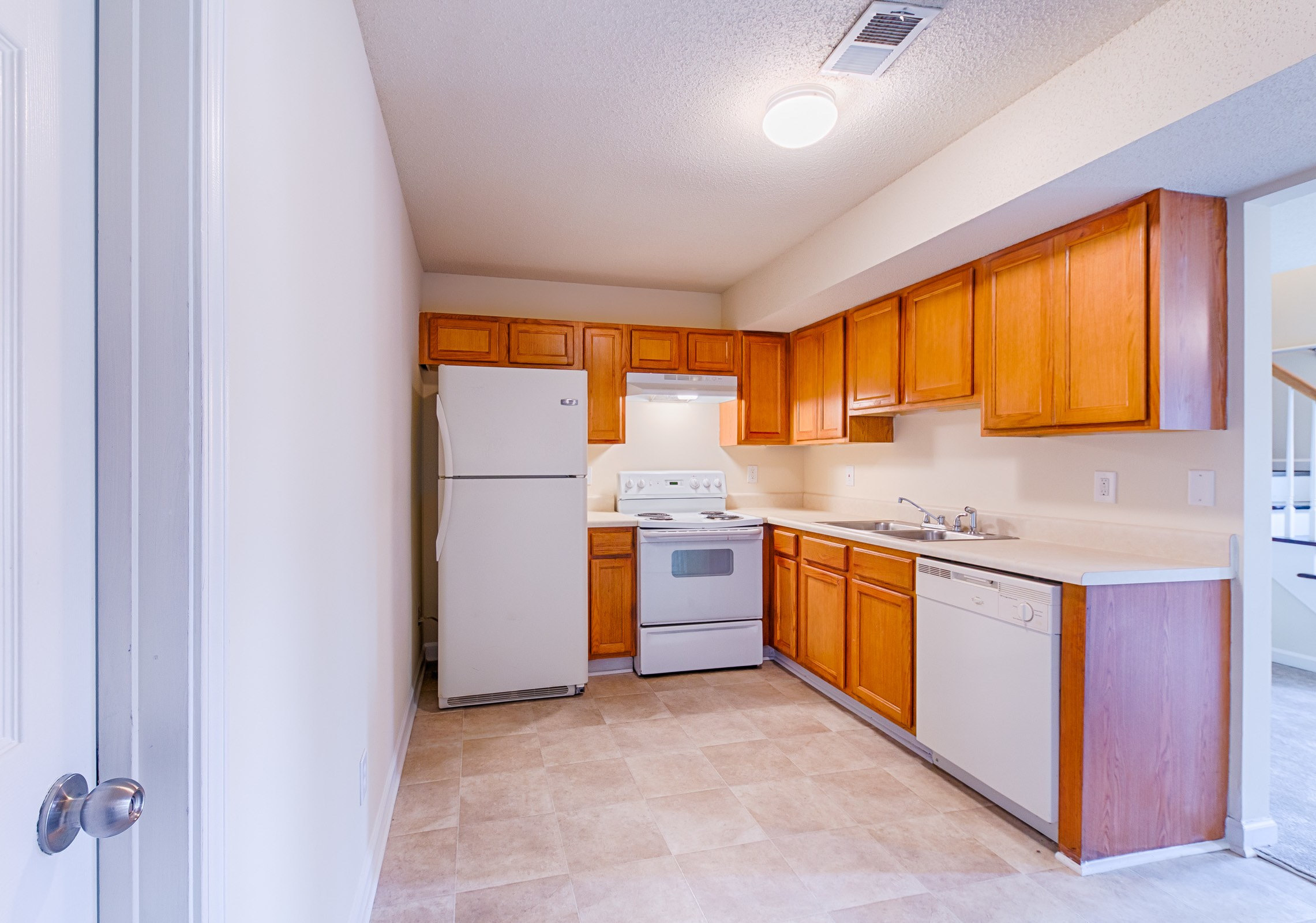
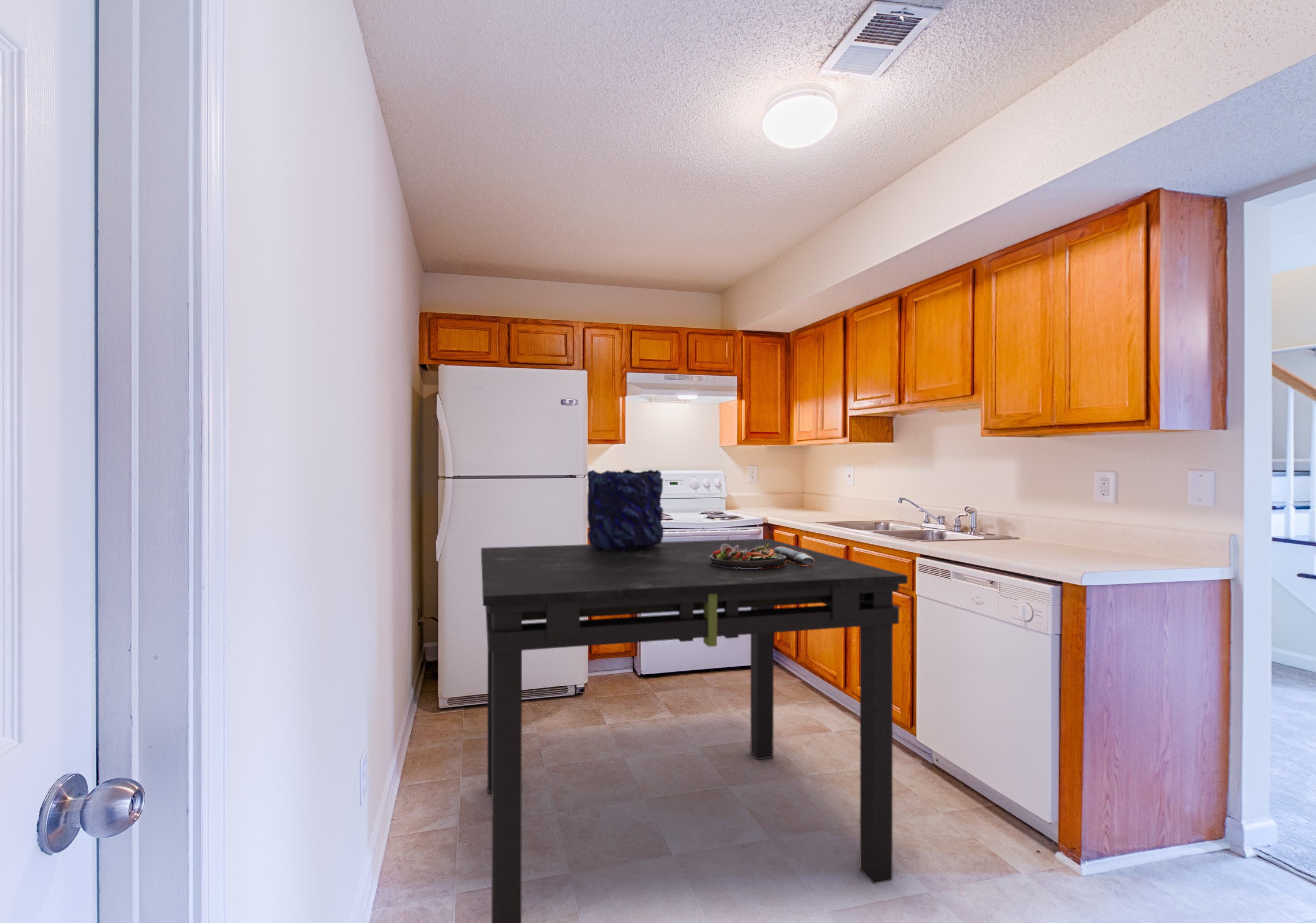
+ vase (625, 508)
+ dining table (664, 640)
+ food plate (757, 552)
